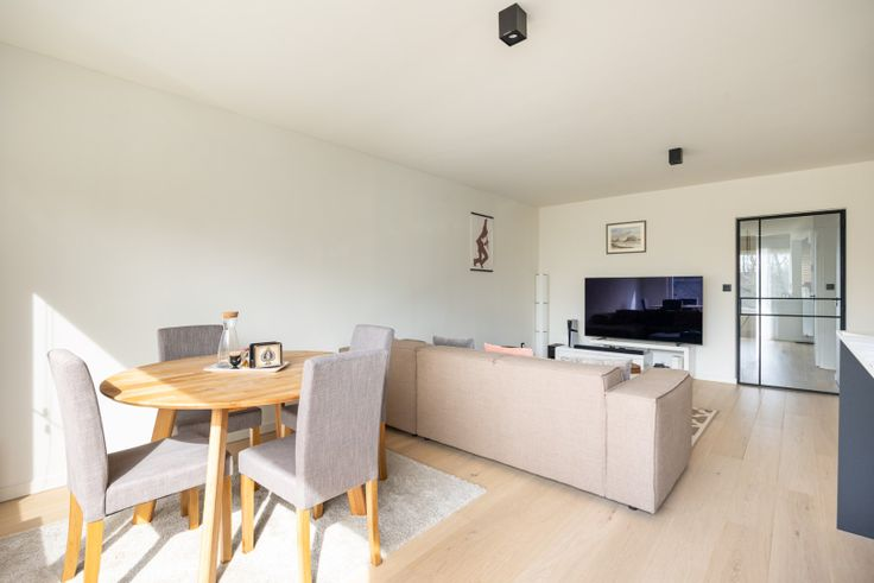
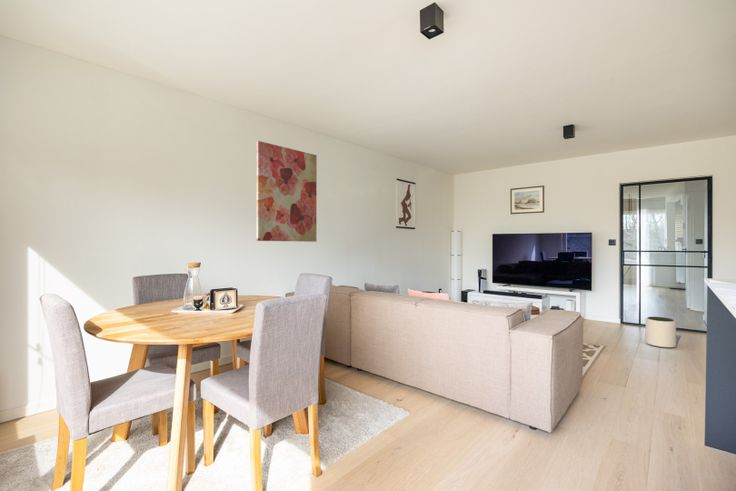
+ plant pot (660, 331)
+ wall art (288, 194)
